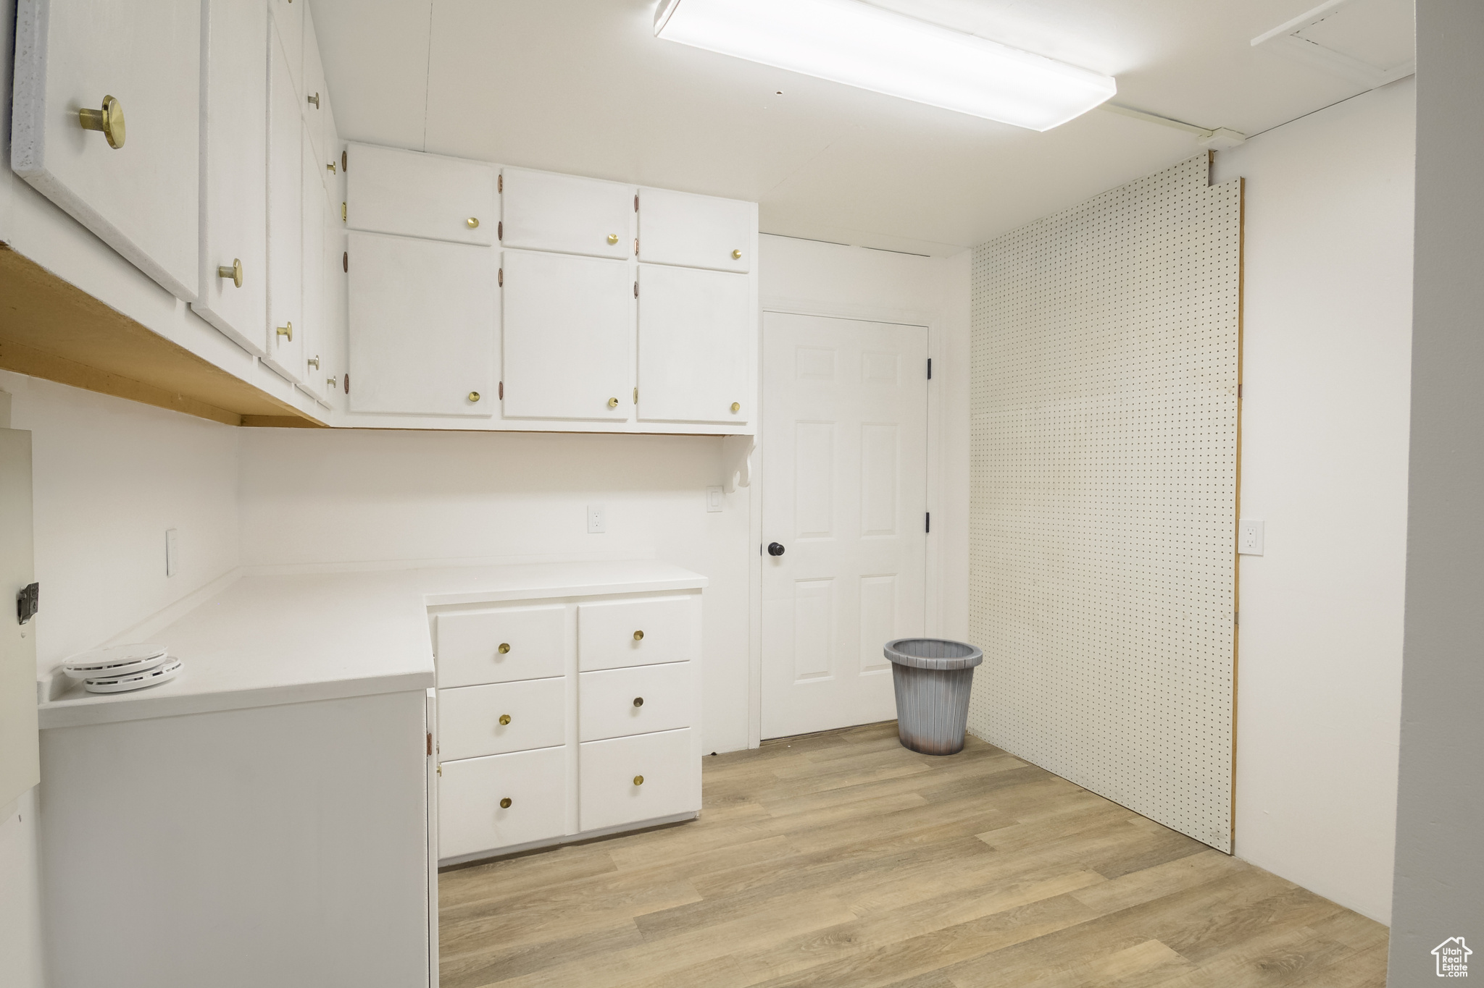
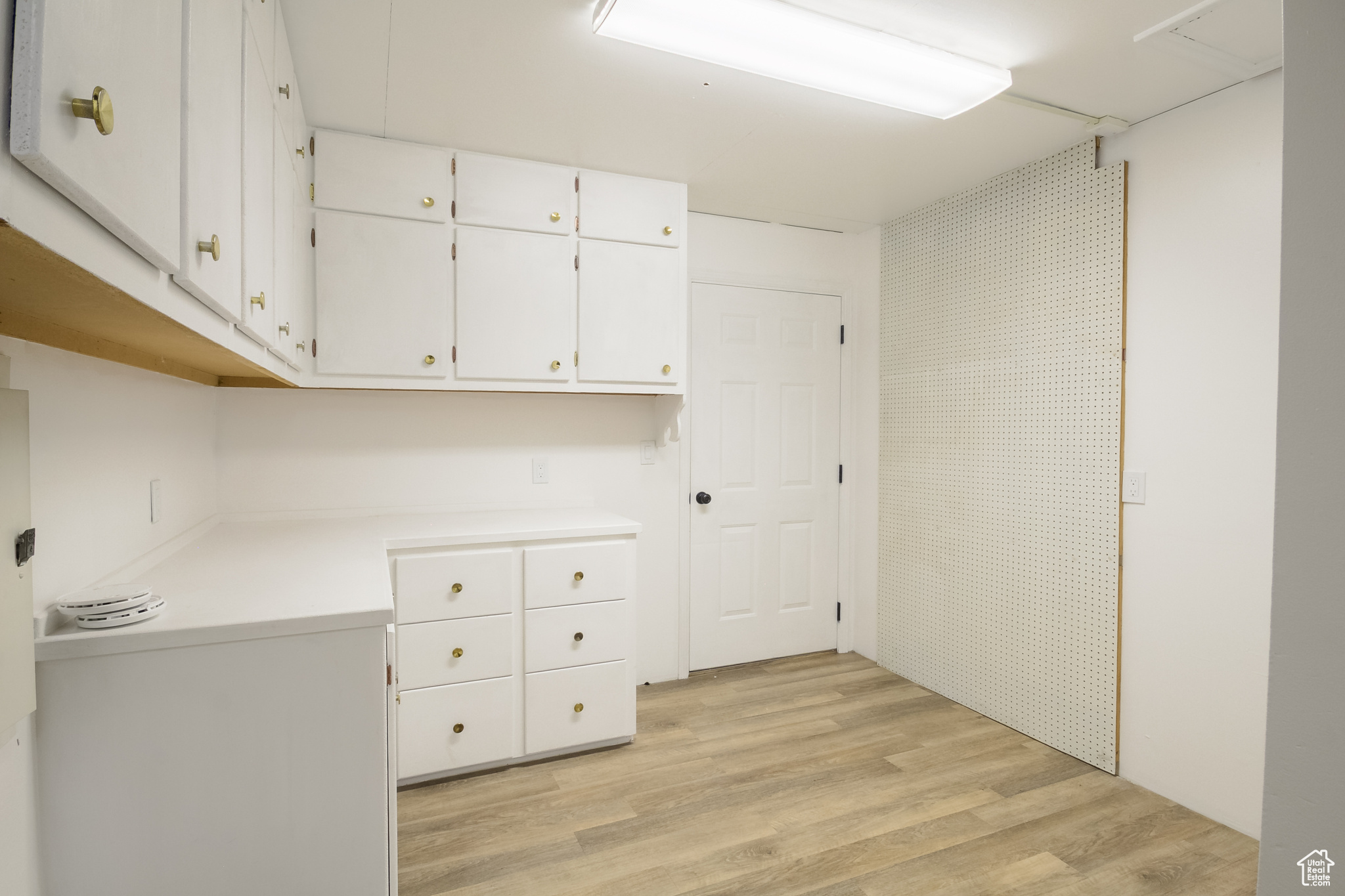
- trash can (932, 696)
